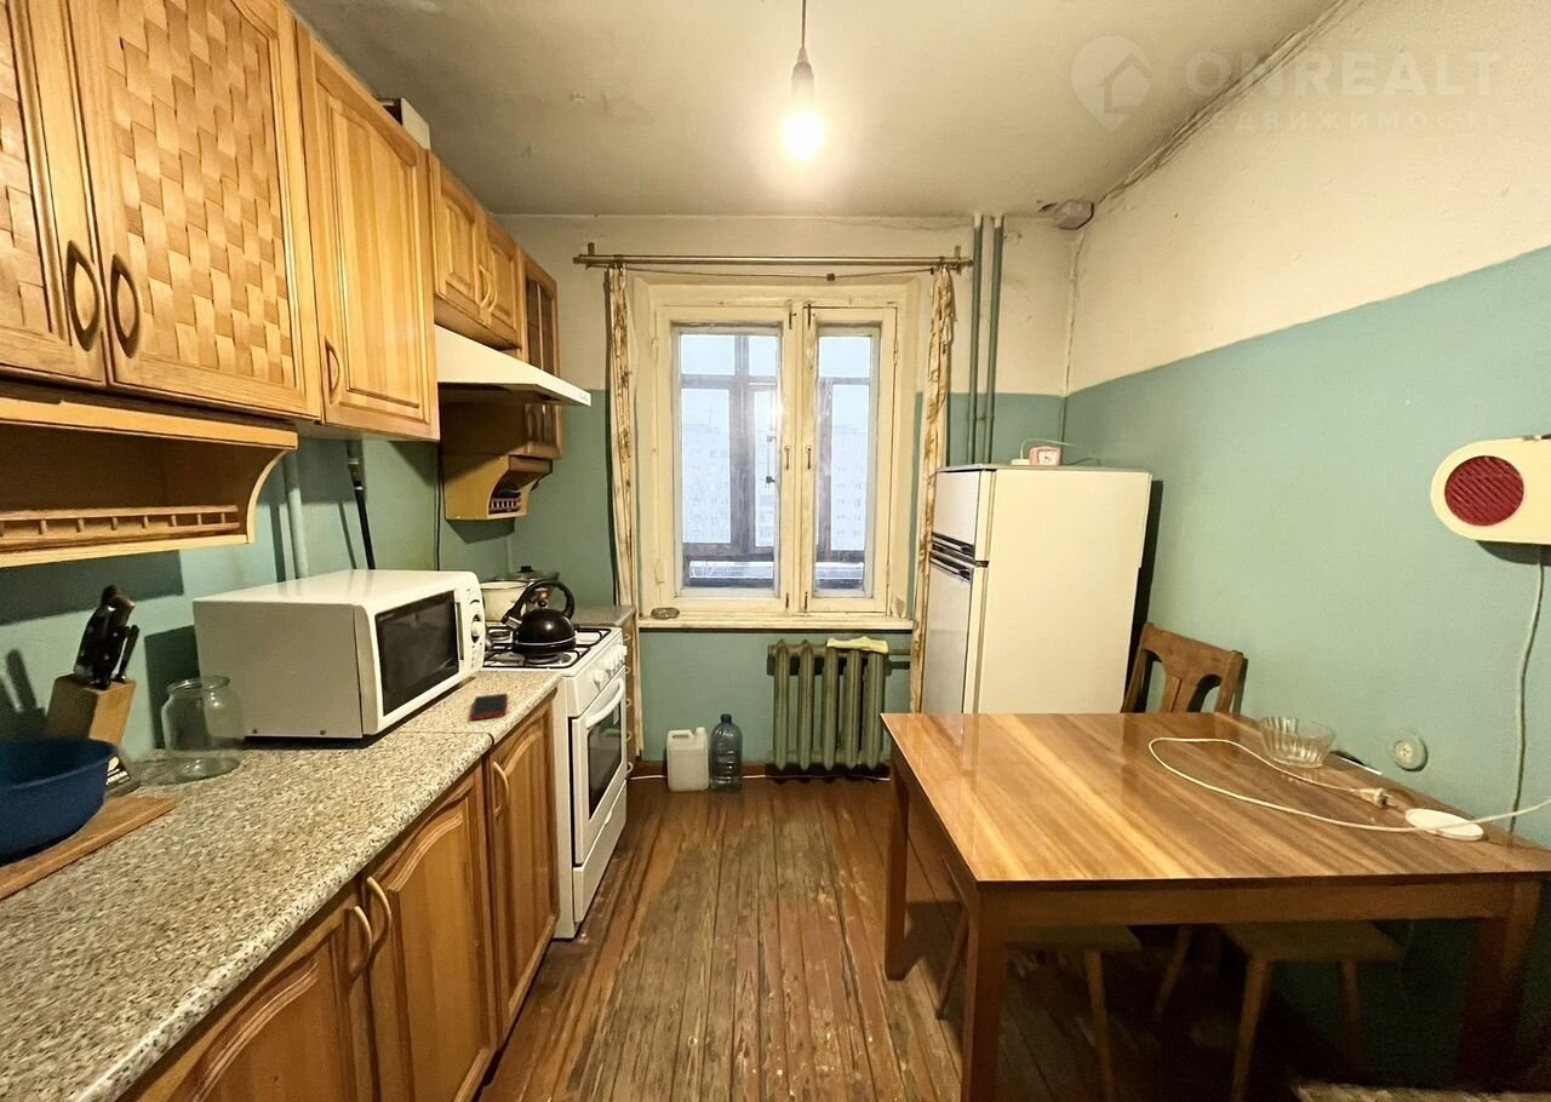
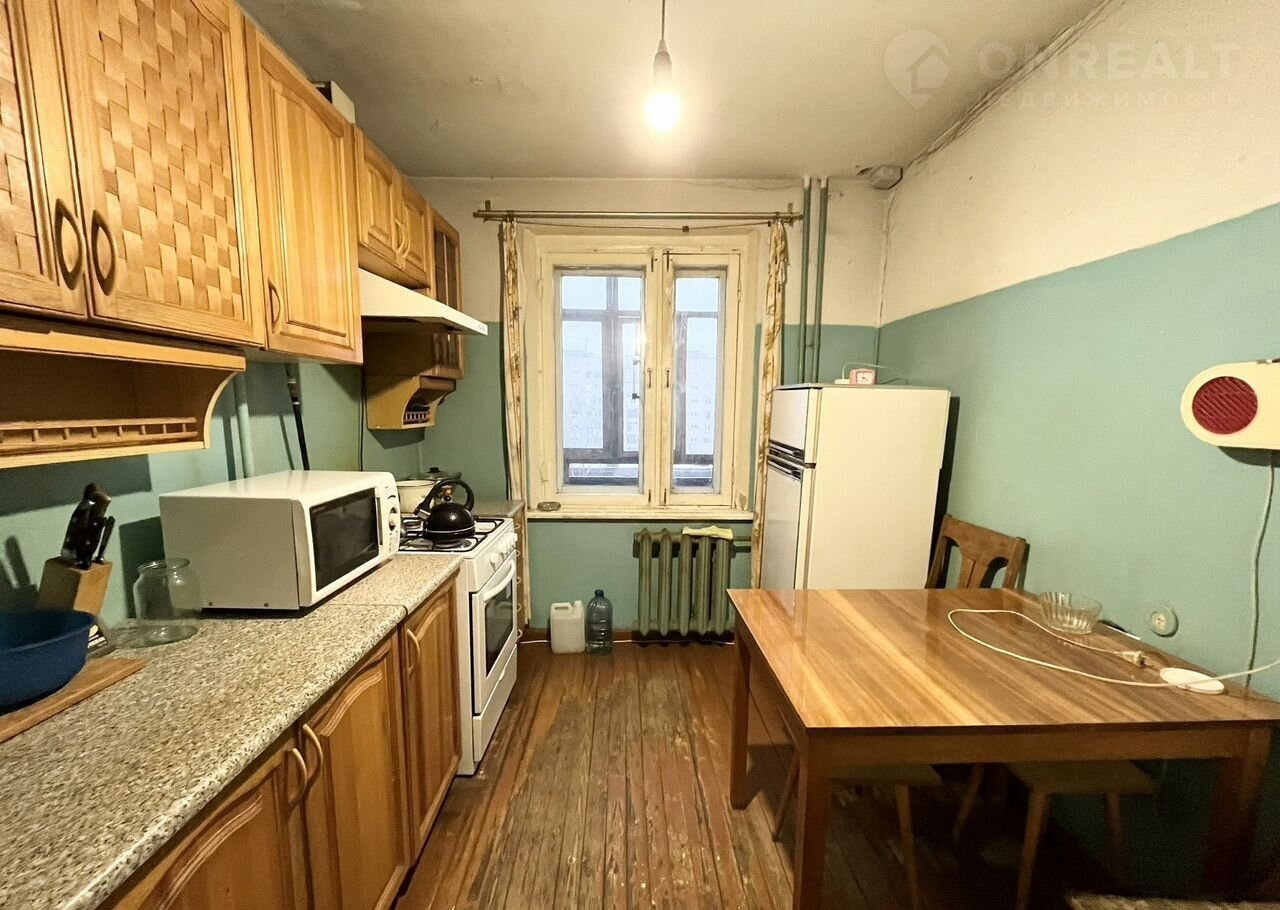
- cell phone (490, 706)
